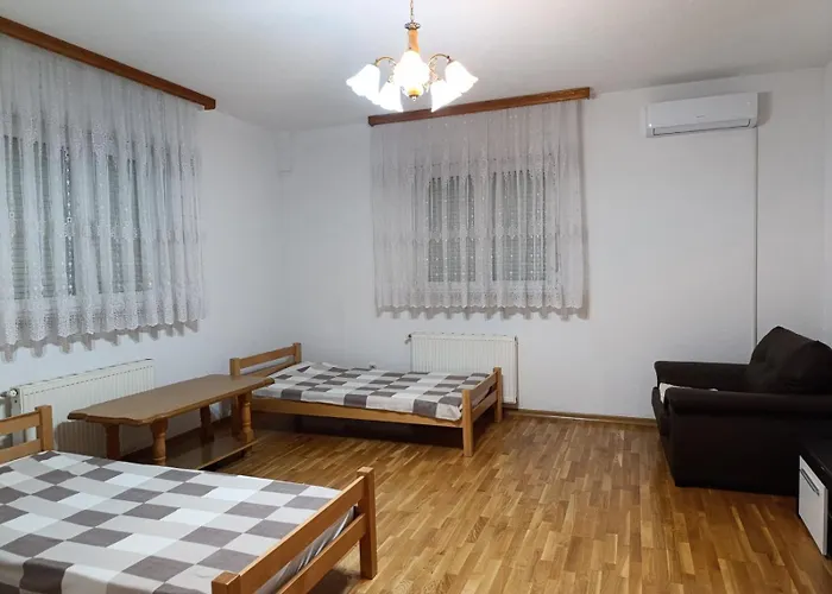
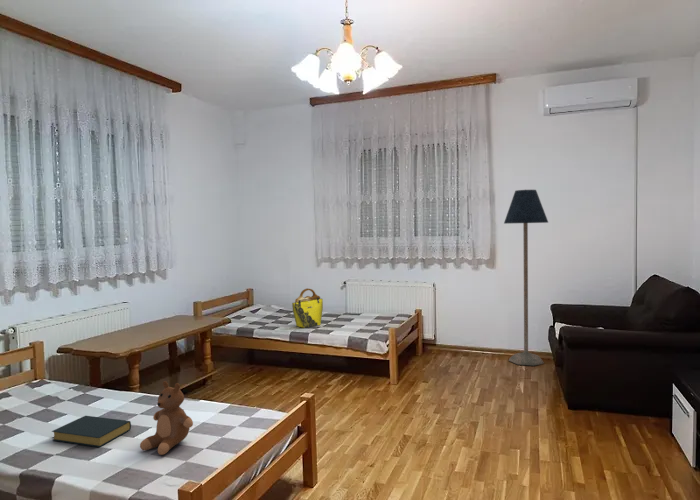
+ tote bag (308, 307)
+ floor lamp (525, 276)
+ hardback book (92, 430)
+ teddy bear (165, 415)
